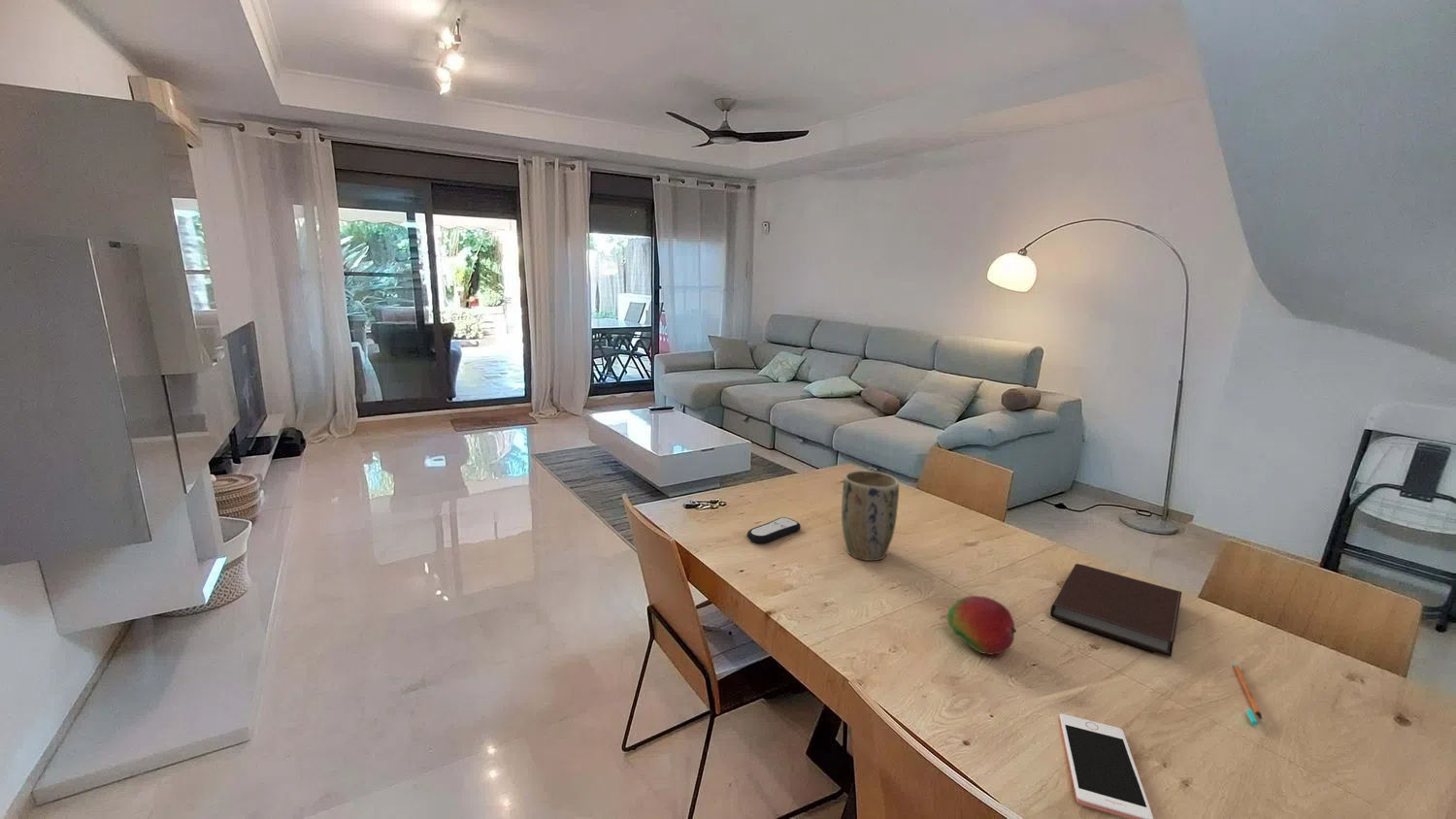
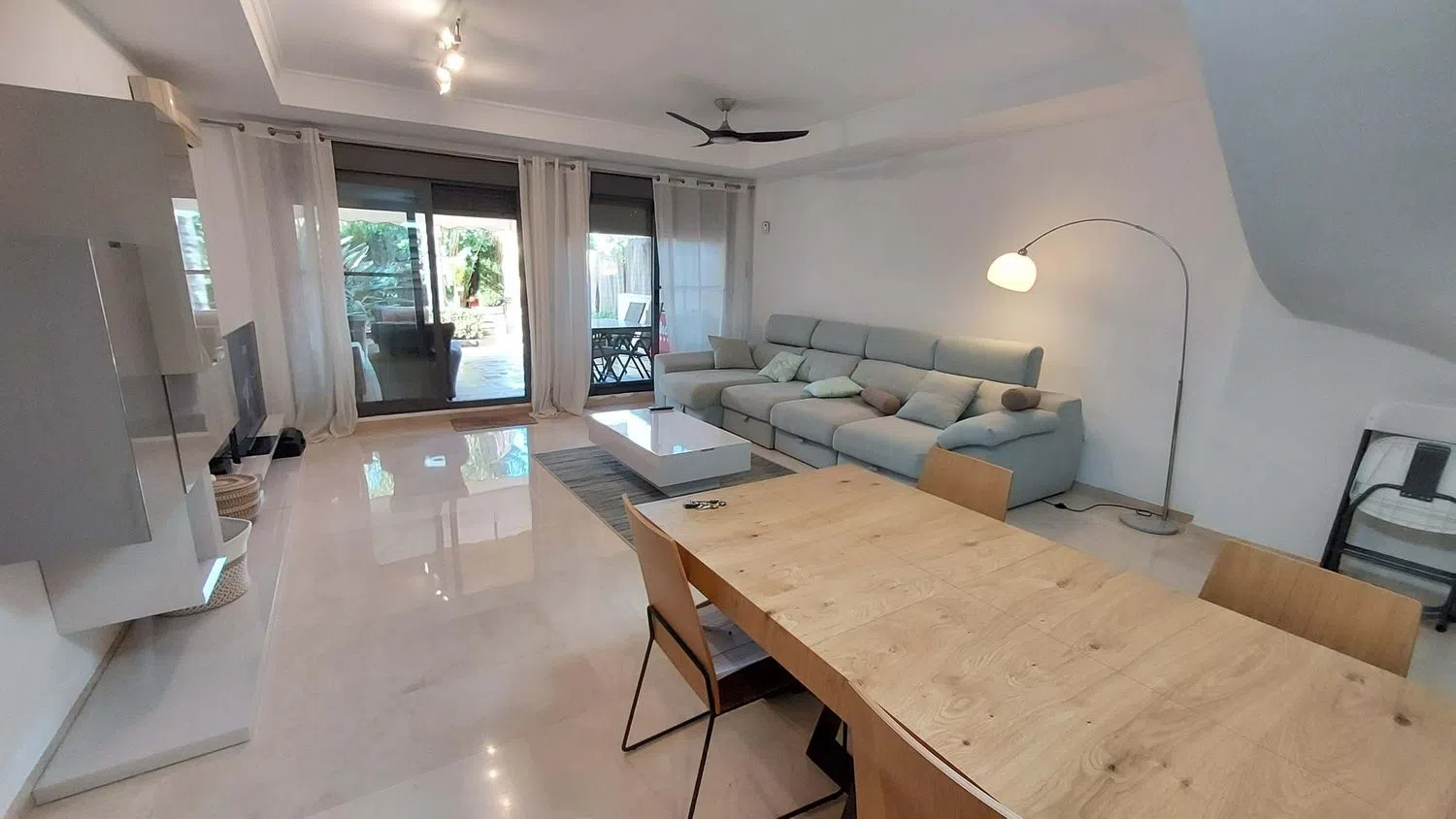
- remote control (773, 529)
- fruit (980, 623)
- pen (1245, 692)
- notebook (1117, 604)
- plant pot (868, 515)
- cell phone (1101, 763)
